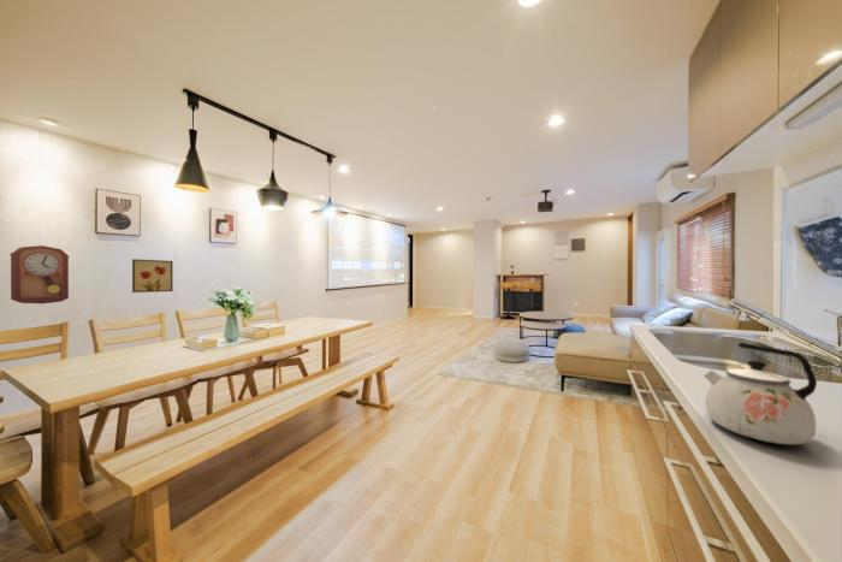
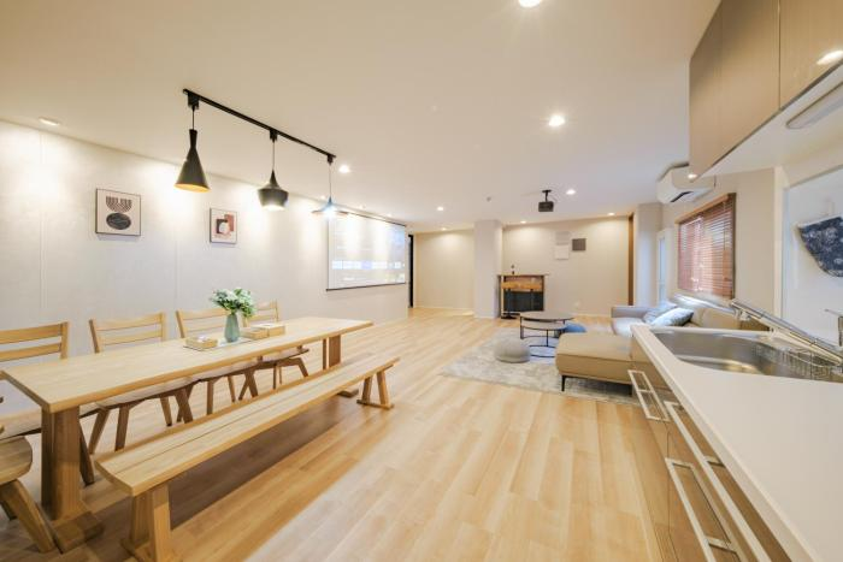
- kettle (754, 388)
- pendulum clock (40, 274)
- wall art (153, 276)
